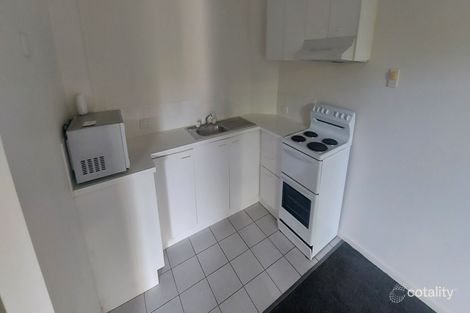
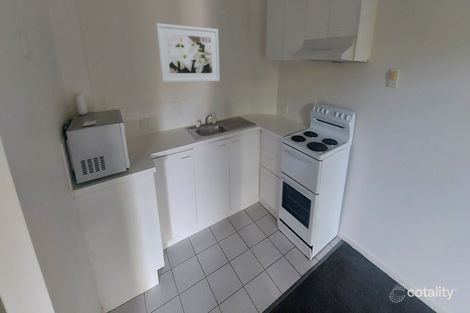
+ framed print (190, 55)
